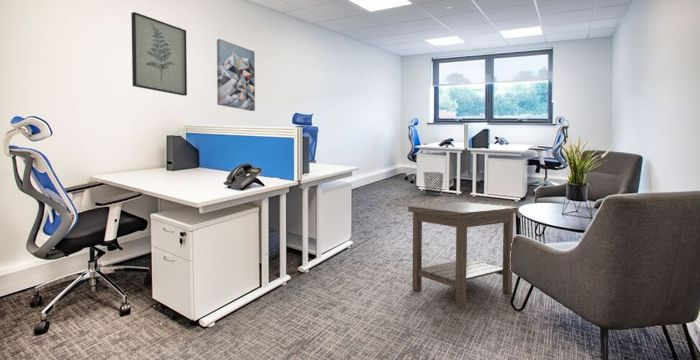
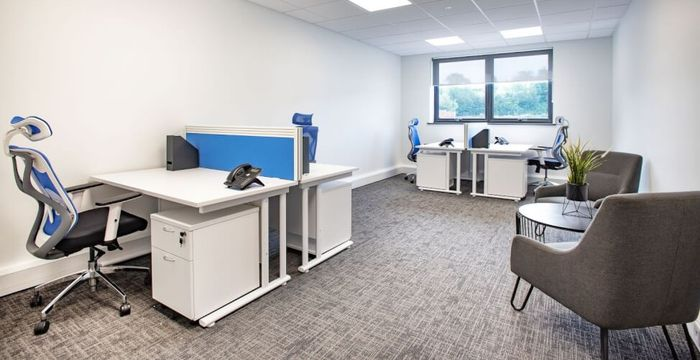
- side table (461, 248)
- wall art (236, 76)
- waste bin (434, 183)
- wall art (160, 56)
